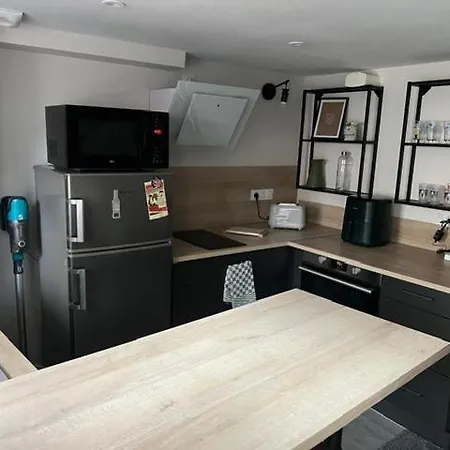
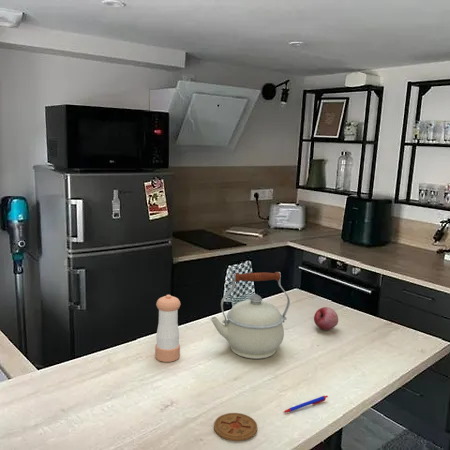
+ kettle (250, 311)
+ coaster (235, 426)
+ pen (305, 404)
+ fruit (326, 318)
+ pepper shaker (168, 326)
